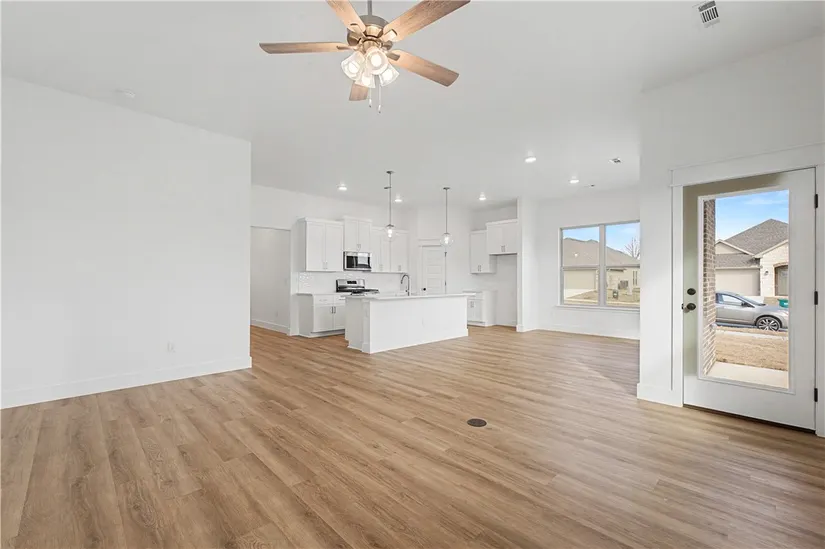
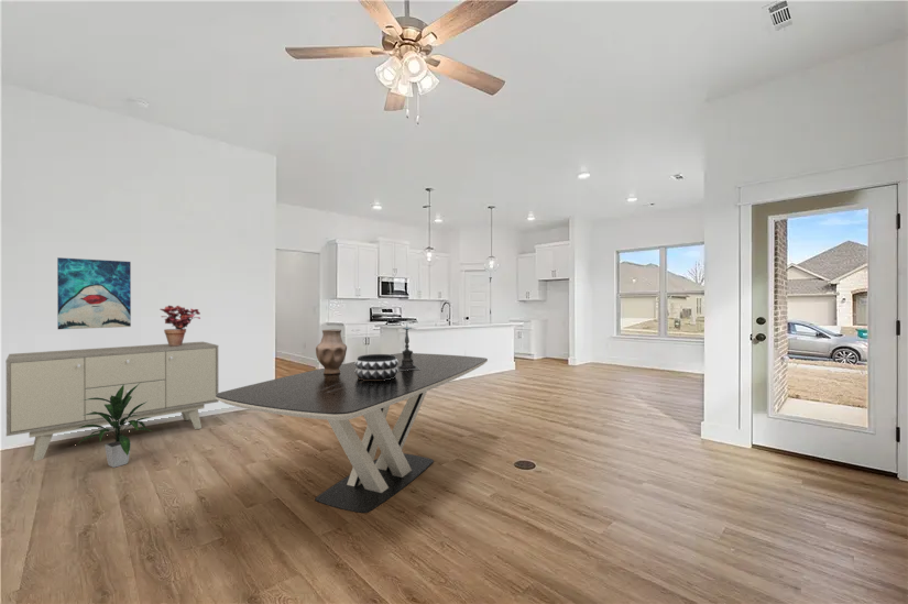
+ candle holder (406, 344)
+ wall art (96, 294)
+ vase (331, 351)
+ decorative bowl (376, 366)
+ potted plant (178, 325)
+ sideboard (123, 393)
+ indoor plant (117, 425)
+ dining table (383, 424)
